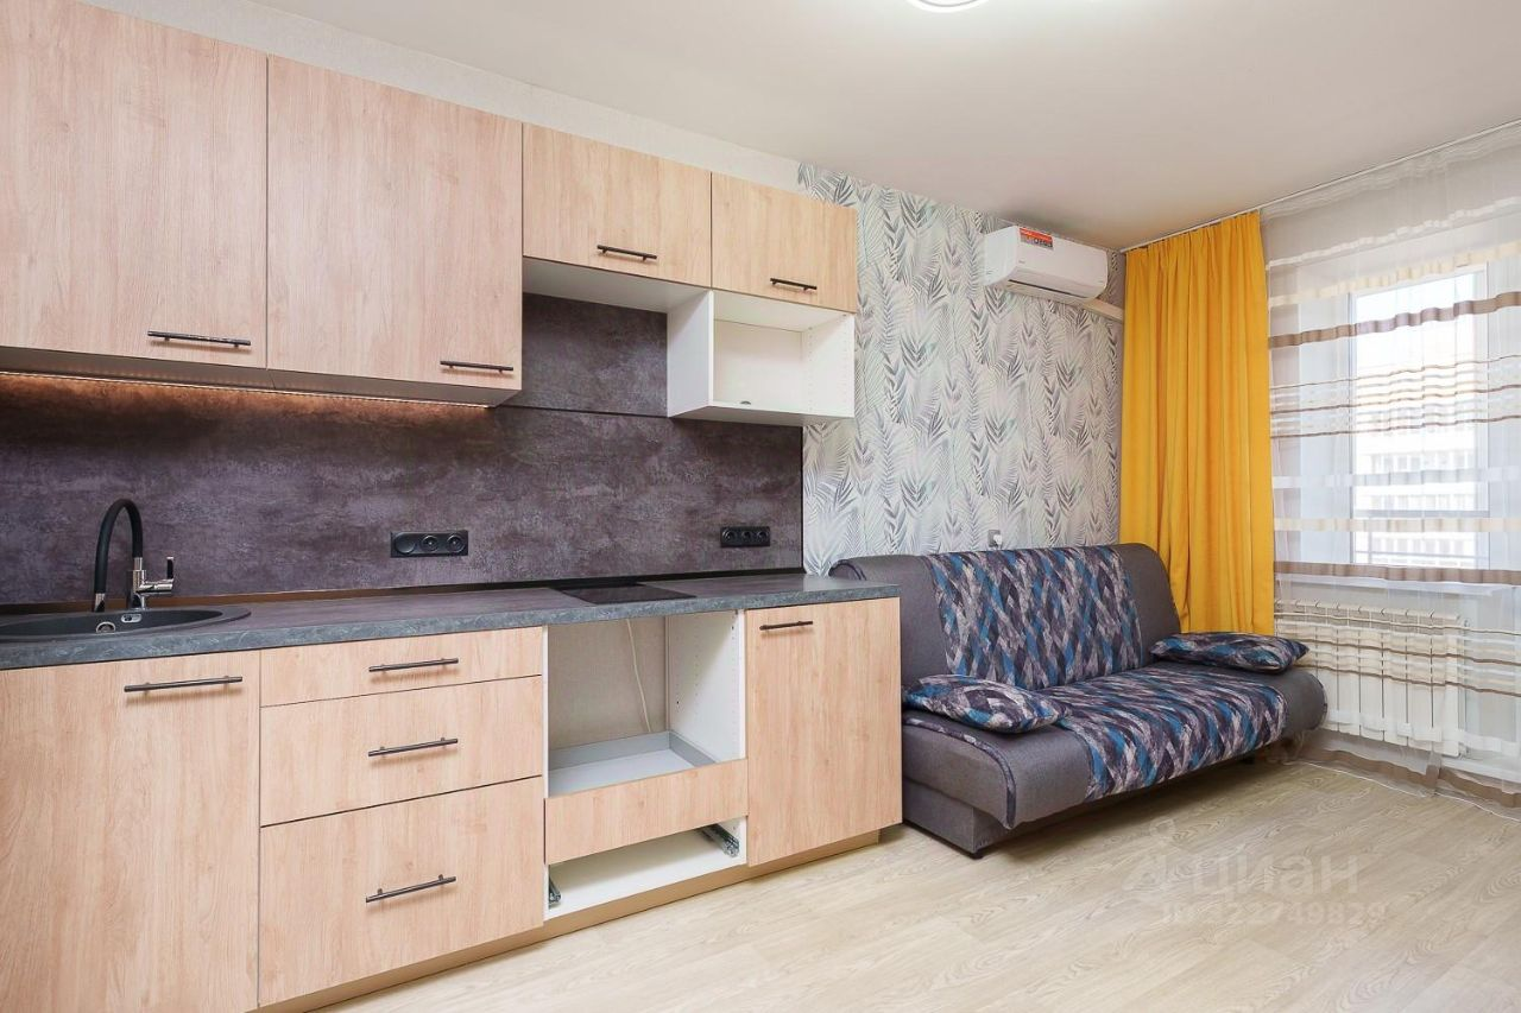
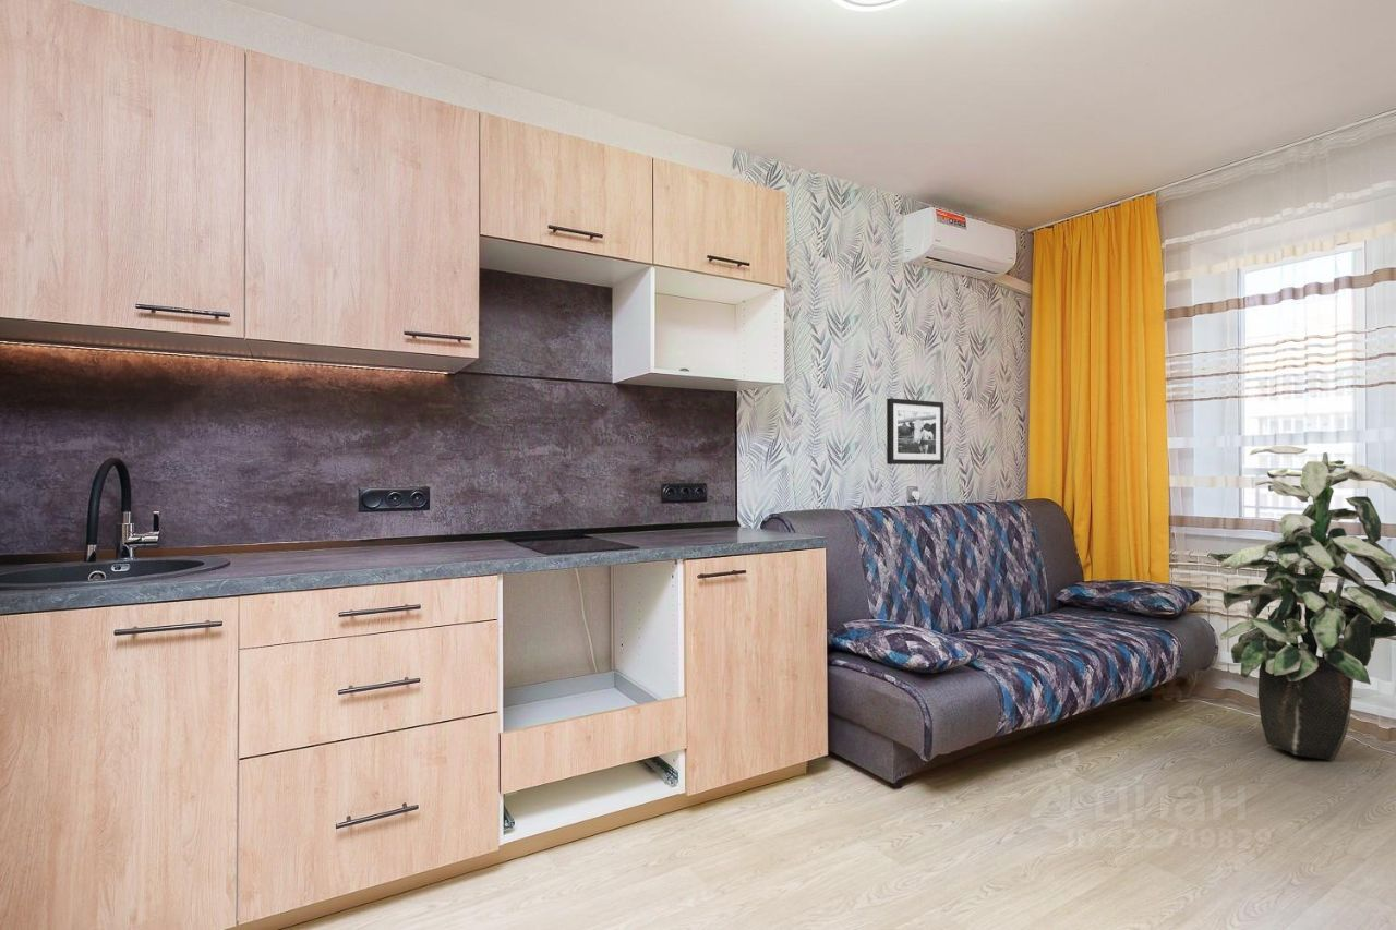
+ picture frame (916, 432)
+ indoor plant (1301, 596)
